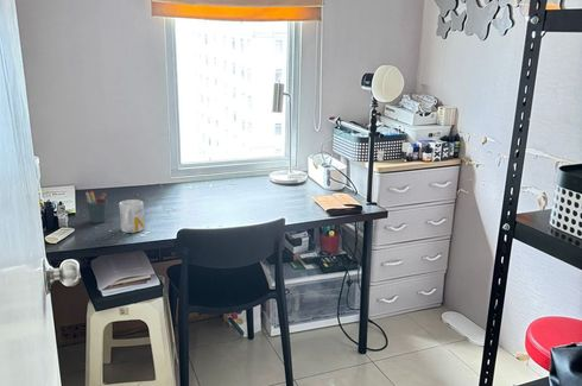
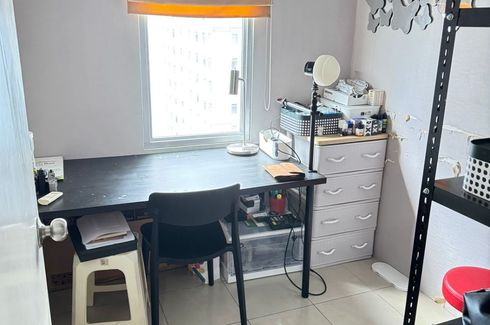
- pen holder (96, 205)
- mug (132, 216)
